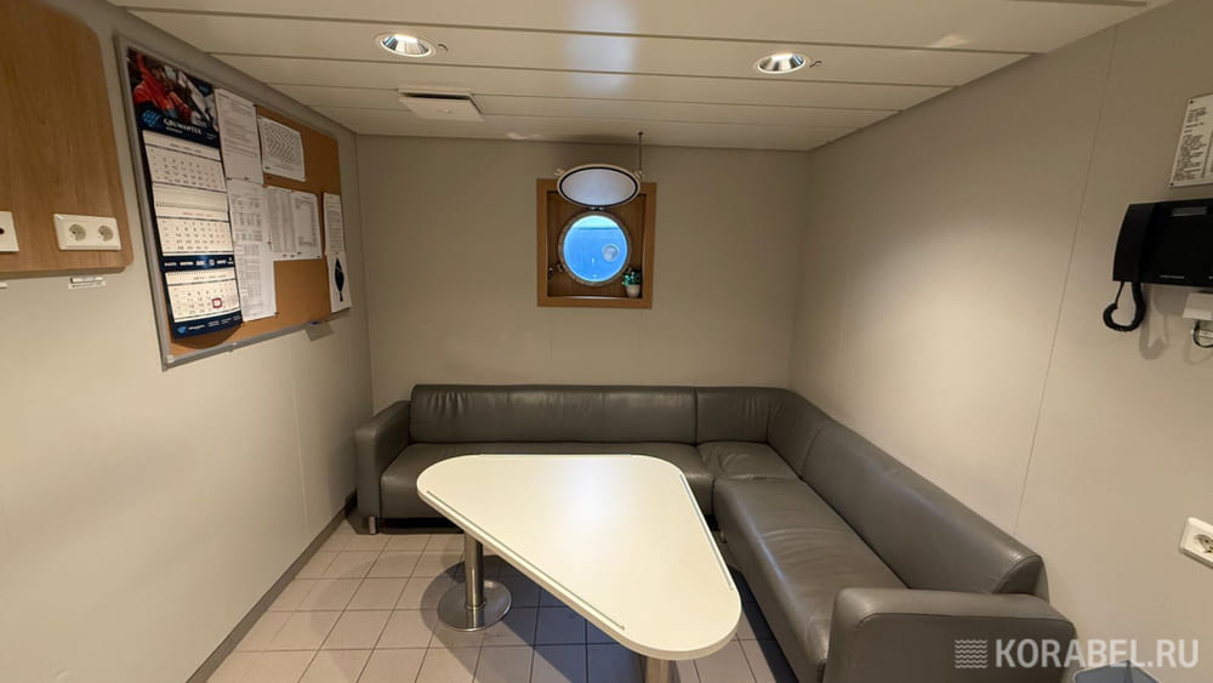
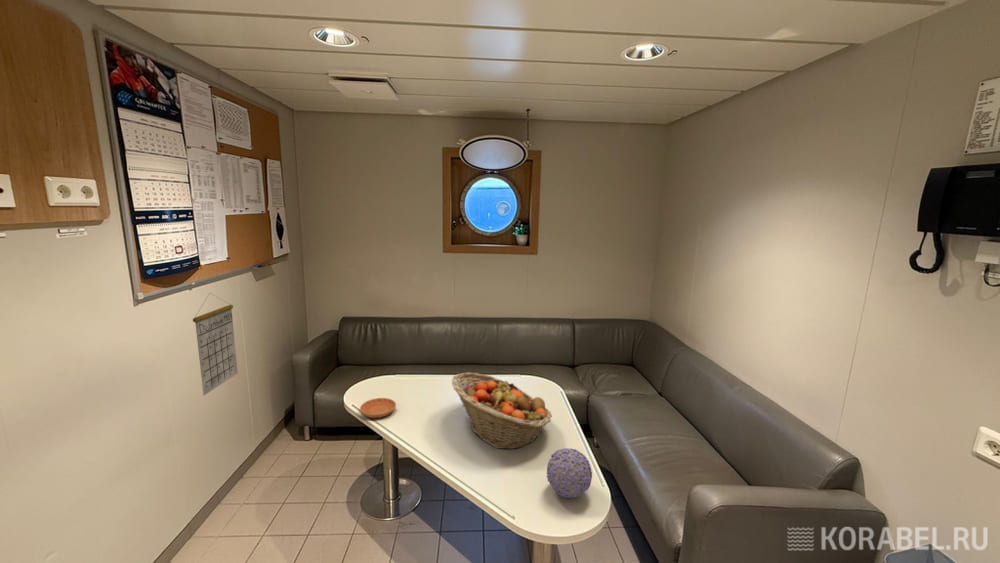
+ saucer (378, 408)
+ calendar (216, 339)
+ fruit basket (500, 404)
+ decorative ball (568, 472)
